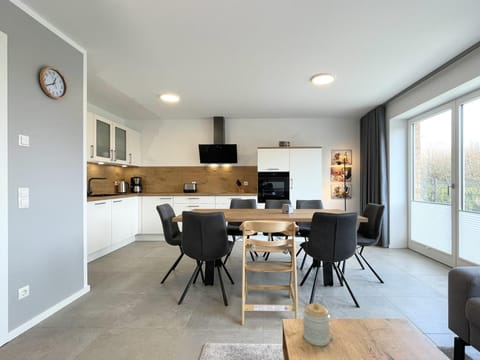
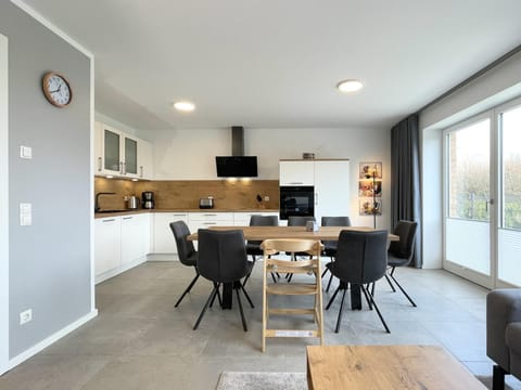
- jar (316, 320)
